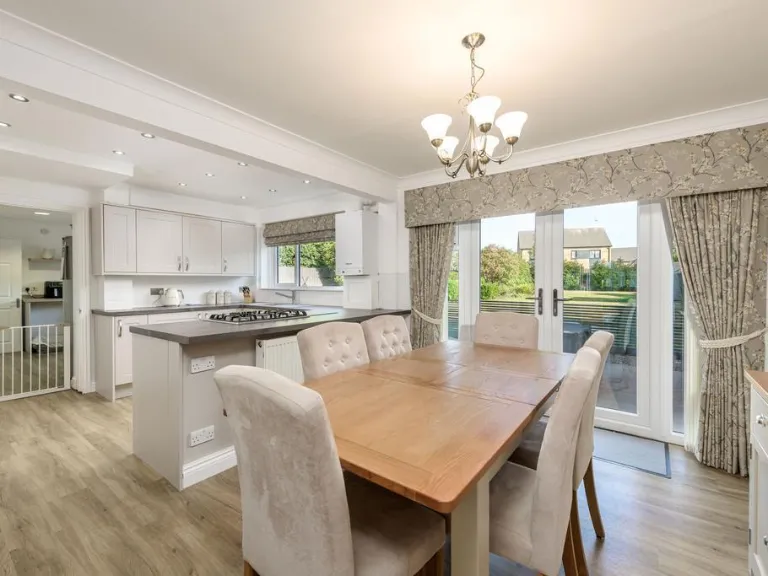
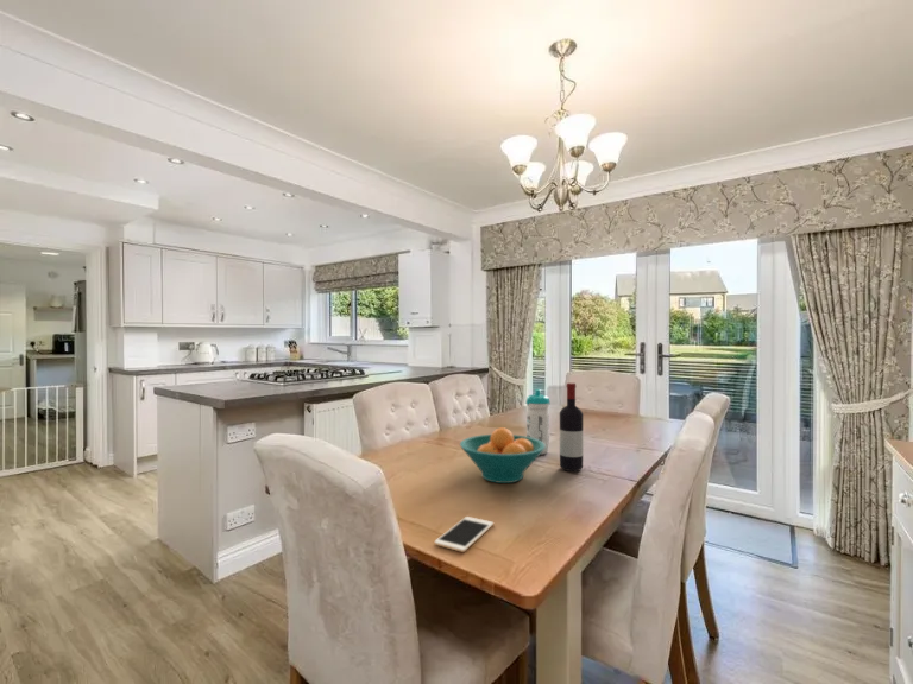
+ wine bottle (571, 425)
+ water bottle (537, 420)
+ fruit bowl (502, 452)
+ cell phone (465, 532)
